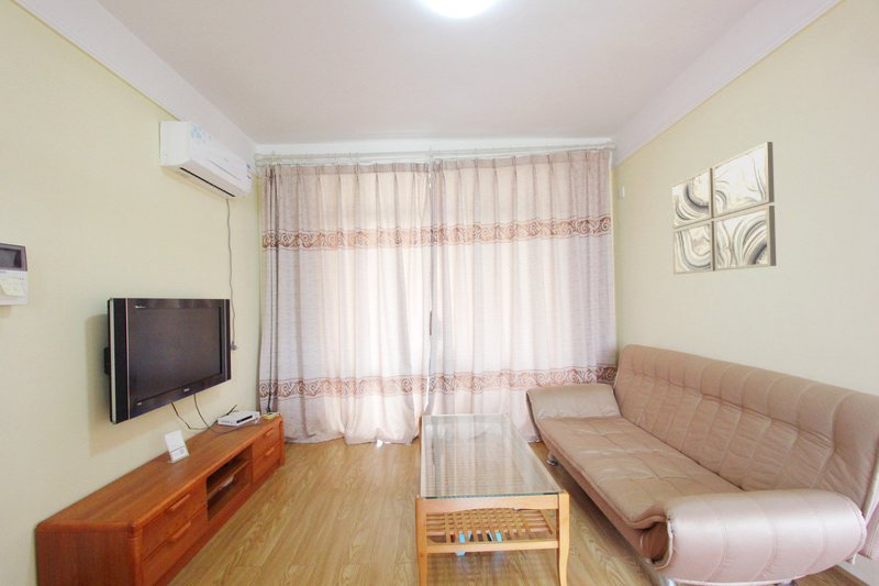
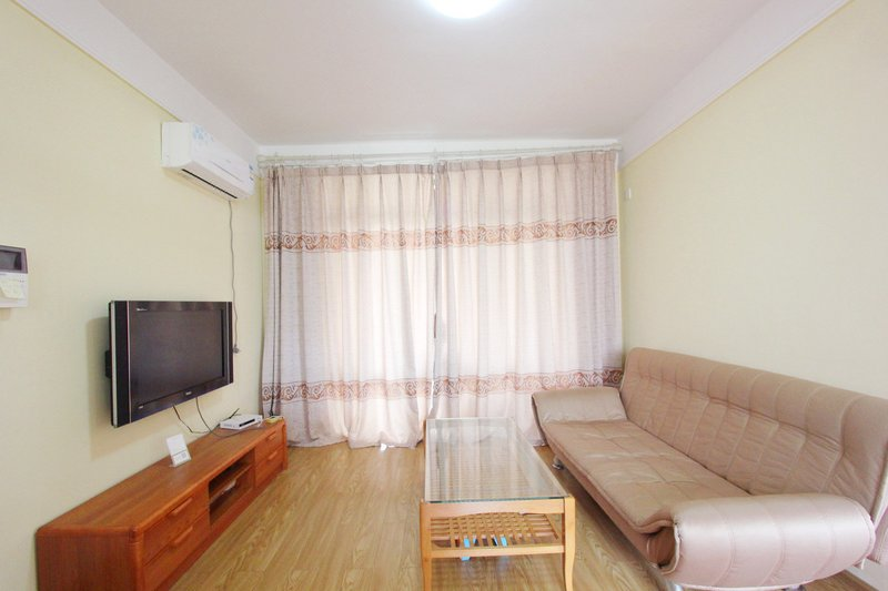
- wall art (714, 220)
